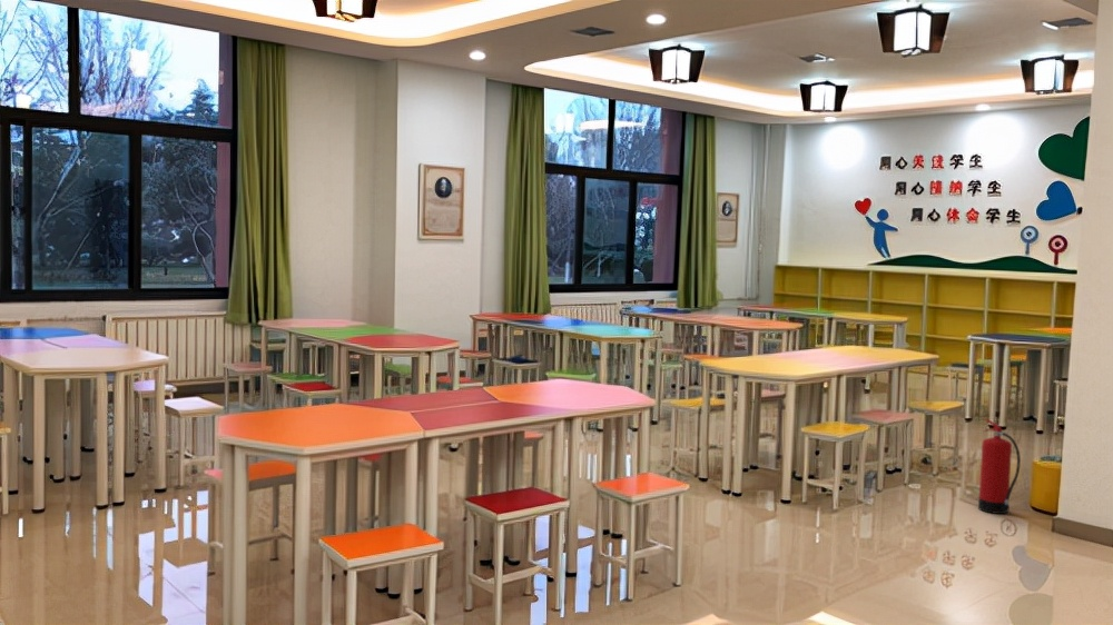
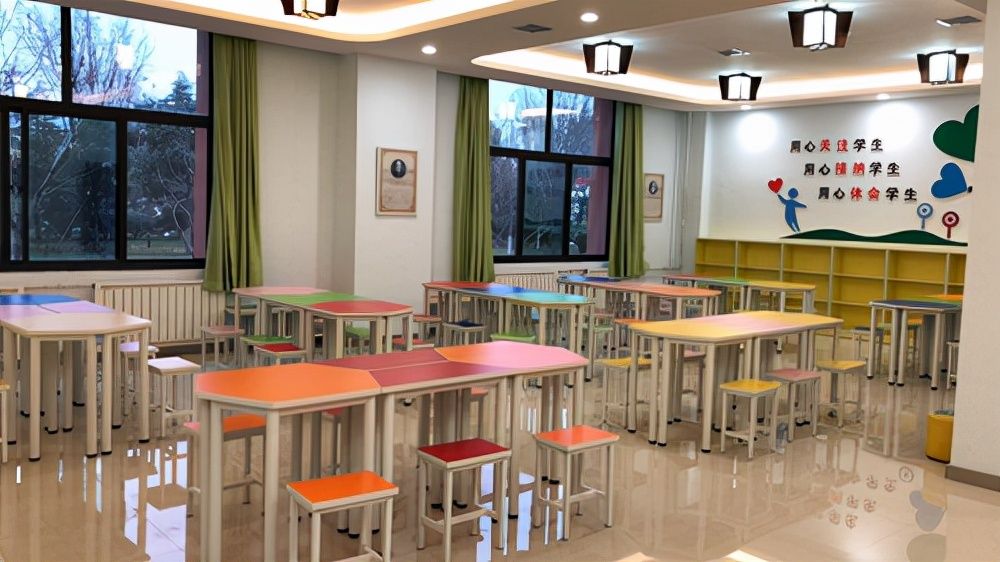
- fire extinguisher (999, 467)
